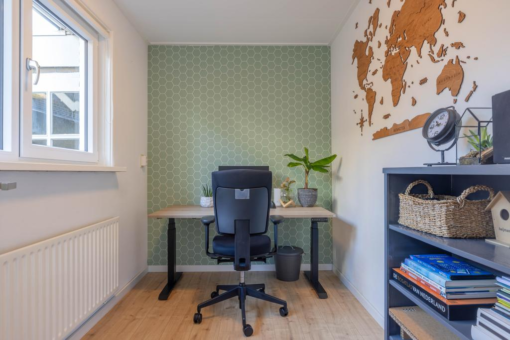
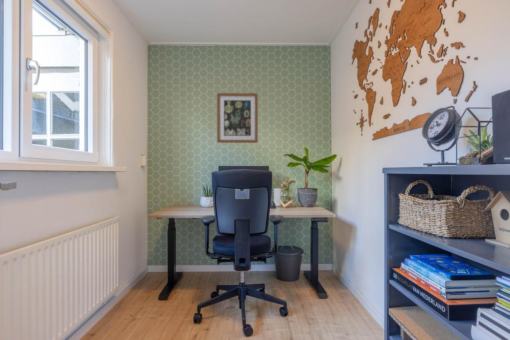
+ wall art (237, 117)
